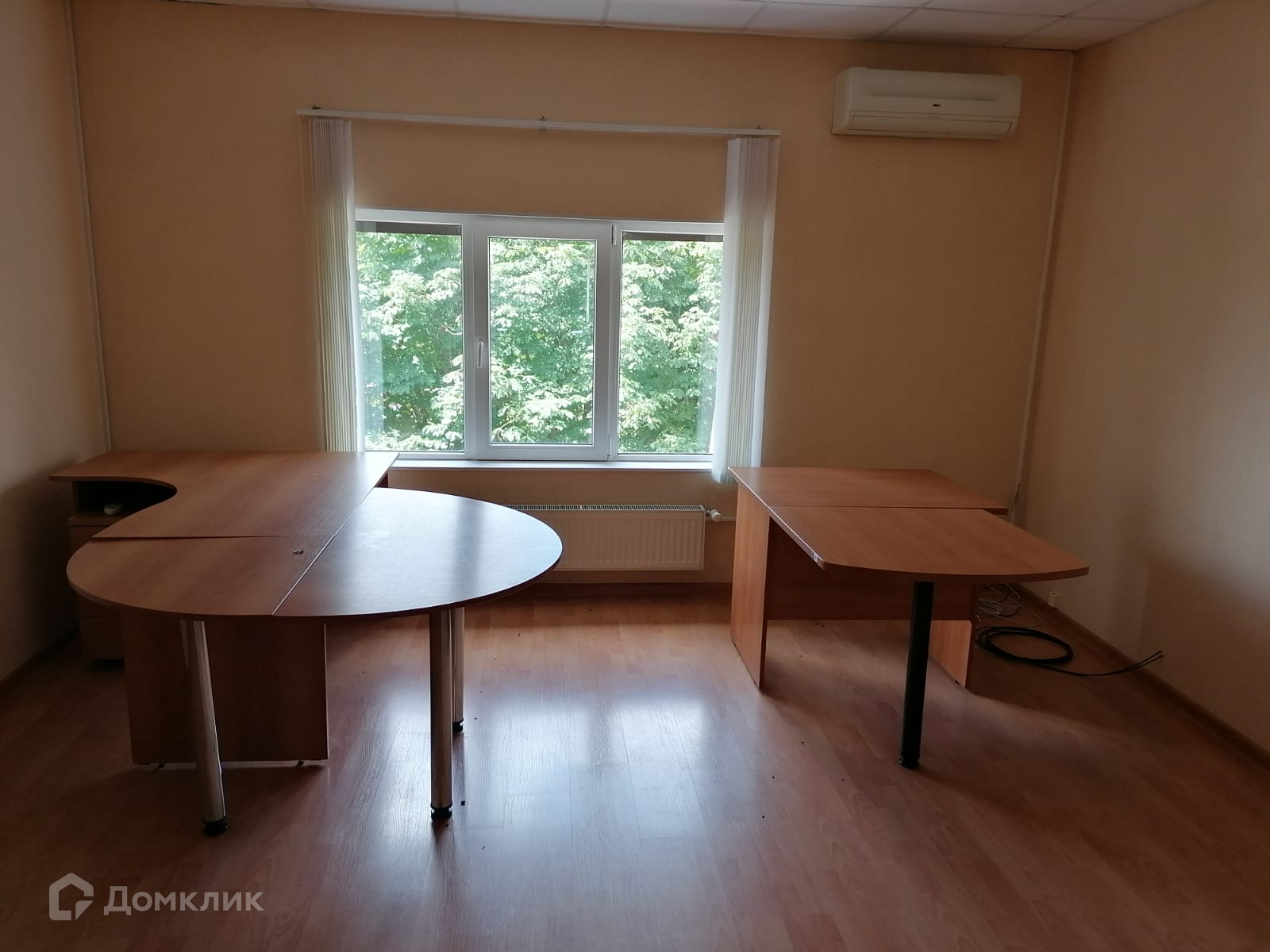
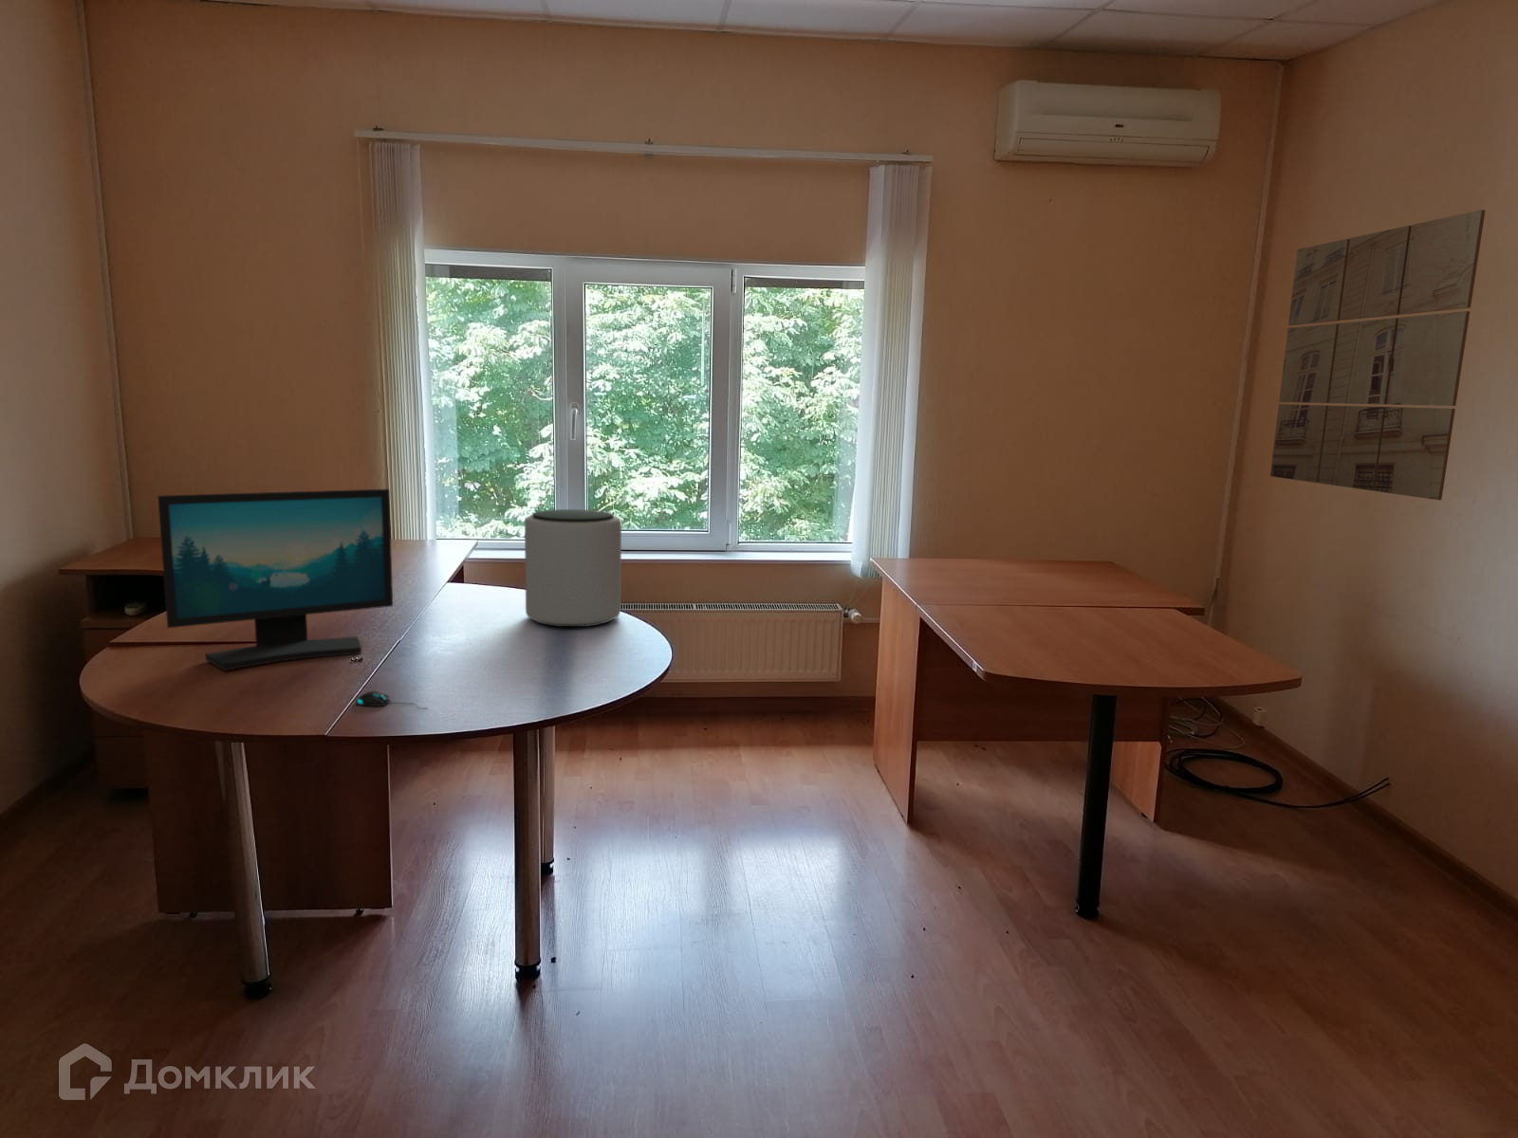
+ mouse (388, 699)
+ wall art (1363, 362)
+ computer monitor (283, 574)
+ plant pot (573, 567)
